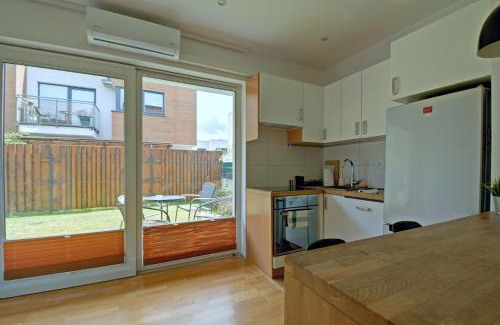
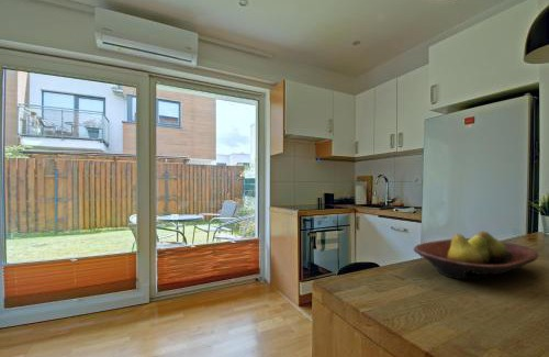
+ fruit bowl (473, 250)
